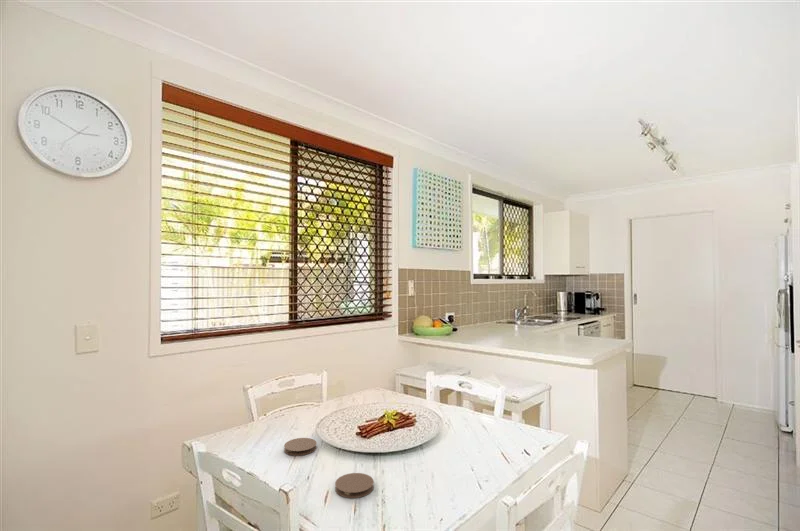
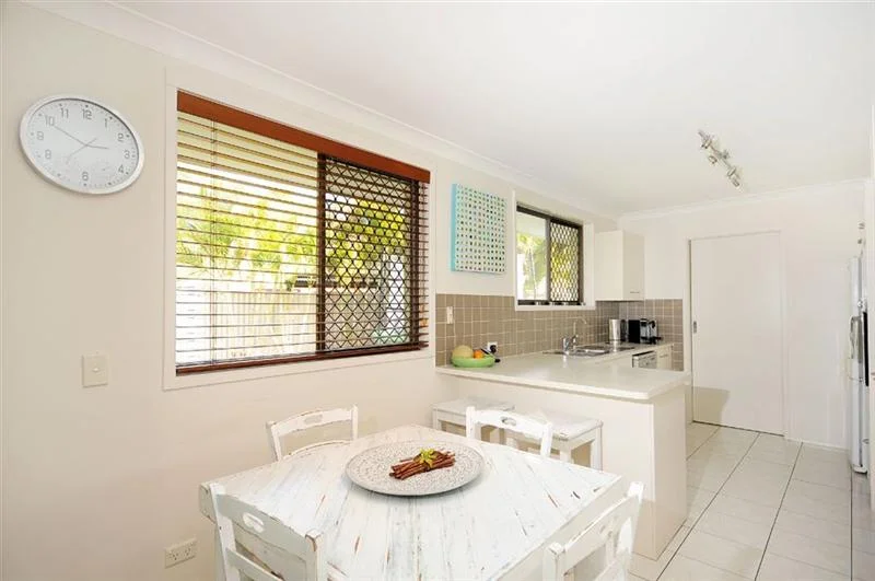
- coaster (354, 484)
- coaster (300, 446)
